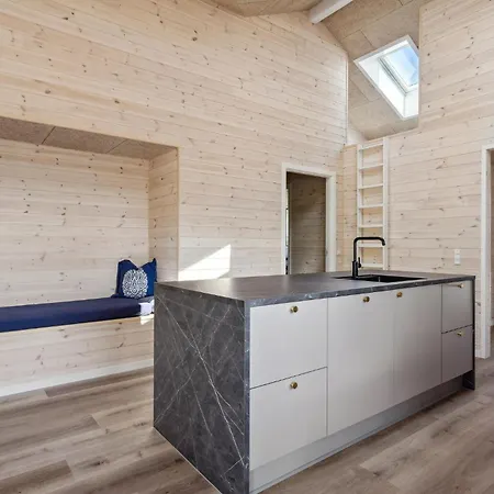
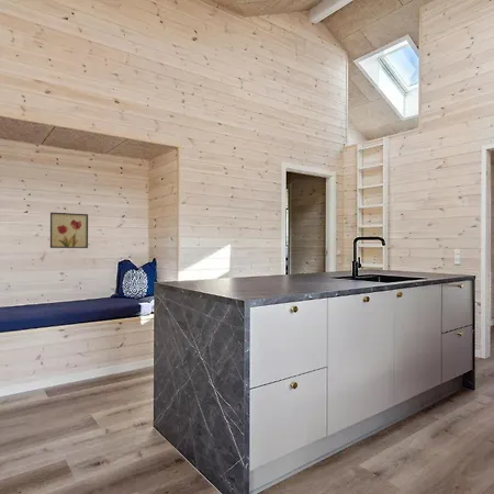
+ wall art (69, 231)
